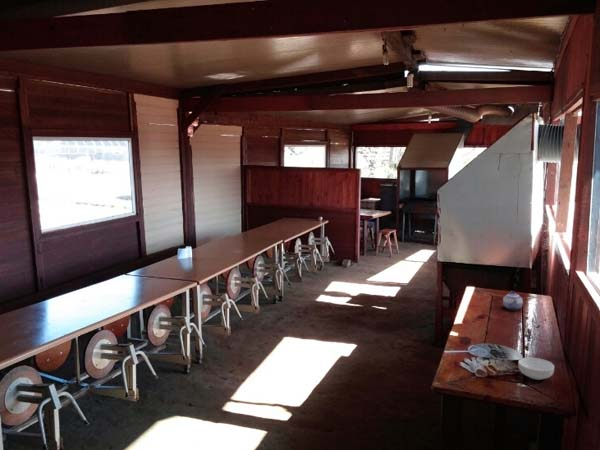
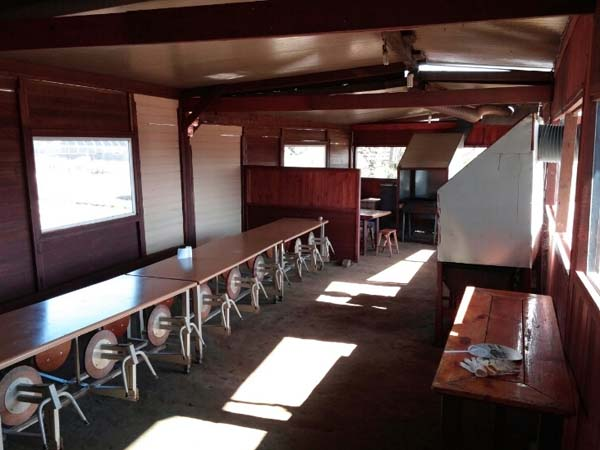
- teapot (512, 299)
- cereal bowl (535, 370)
